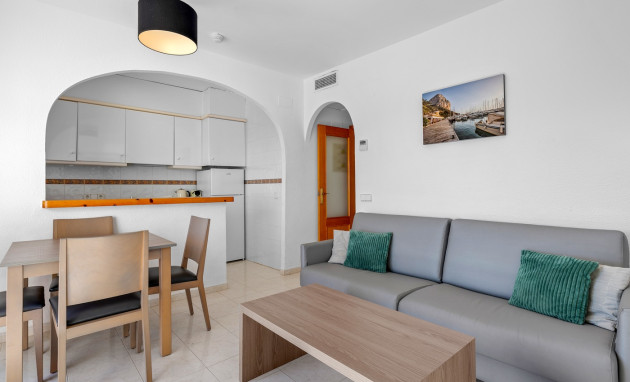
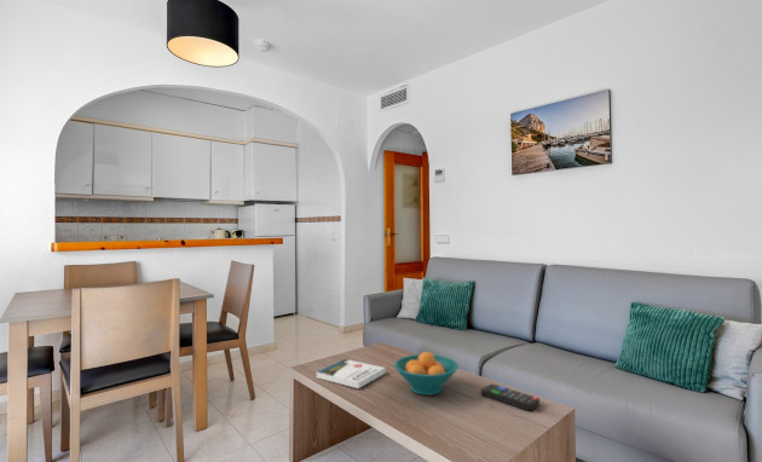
+ book (351, 373)
+ remote control (509, 395)
+ fruit bowl (426, 370)
